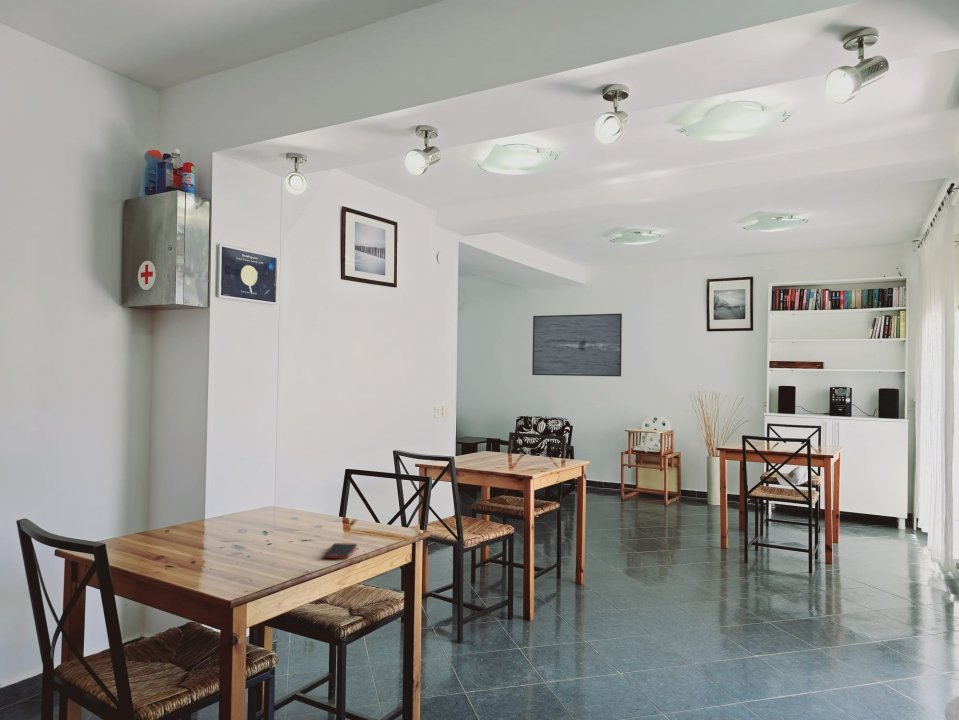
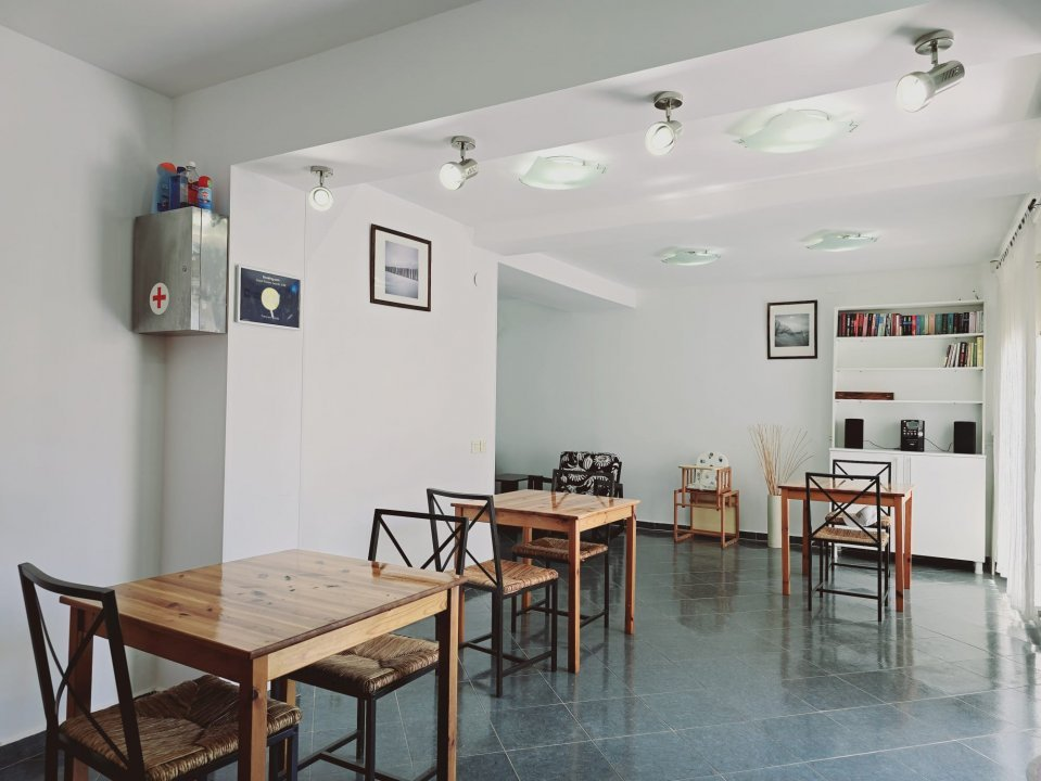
- cell phone (340, 550)
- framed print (575, 345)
